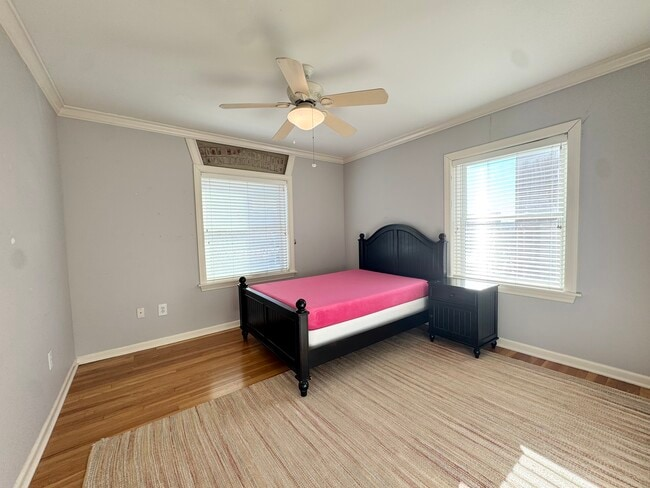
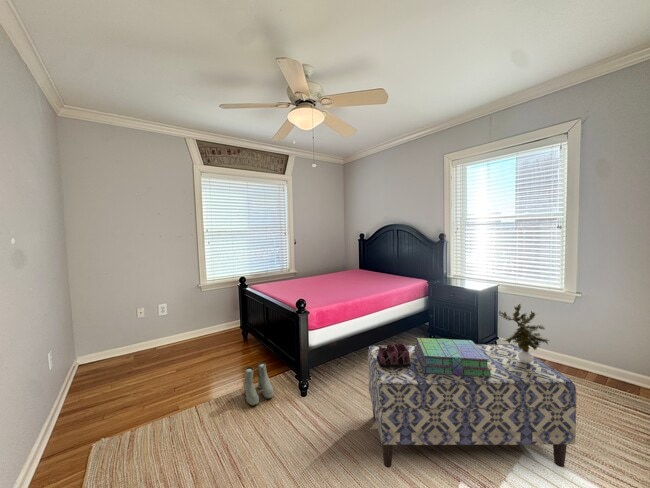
+ bench (456, 399)
+ boots (258, 381)
+ decorative box (393, 354)
+ stack of books (449, 354)
+ potted plant (520, 333)
